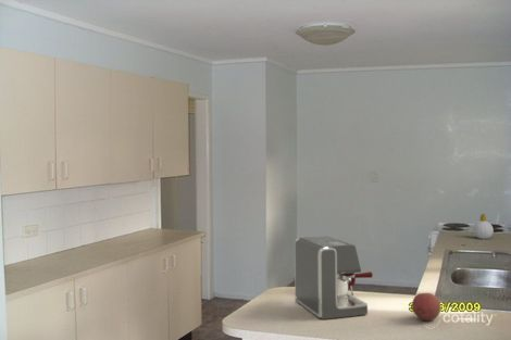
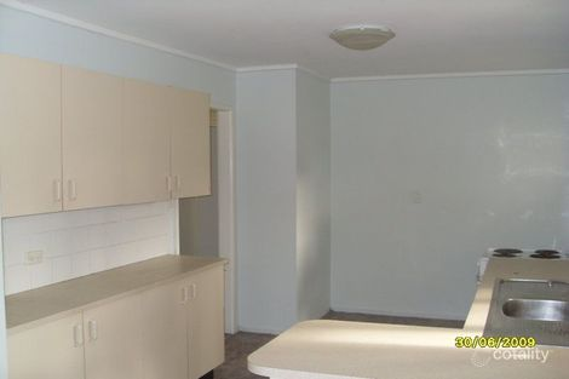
- coffee maker (328, 274)
- fruit (426, 305)
- soap bottle (483, 226)
